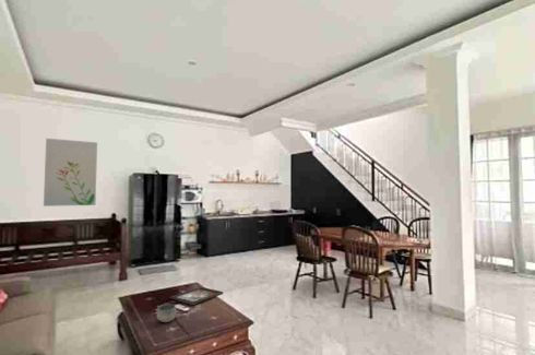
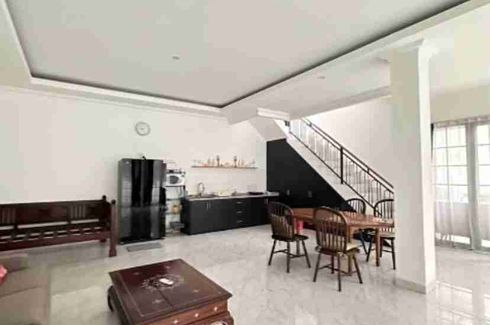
- decorative tray (197, 295)
- wall art (71, 173)
- bowl (166, 313)
